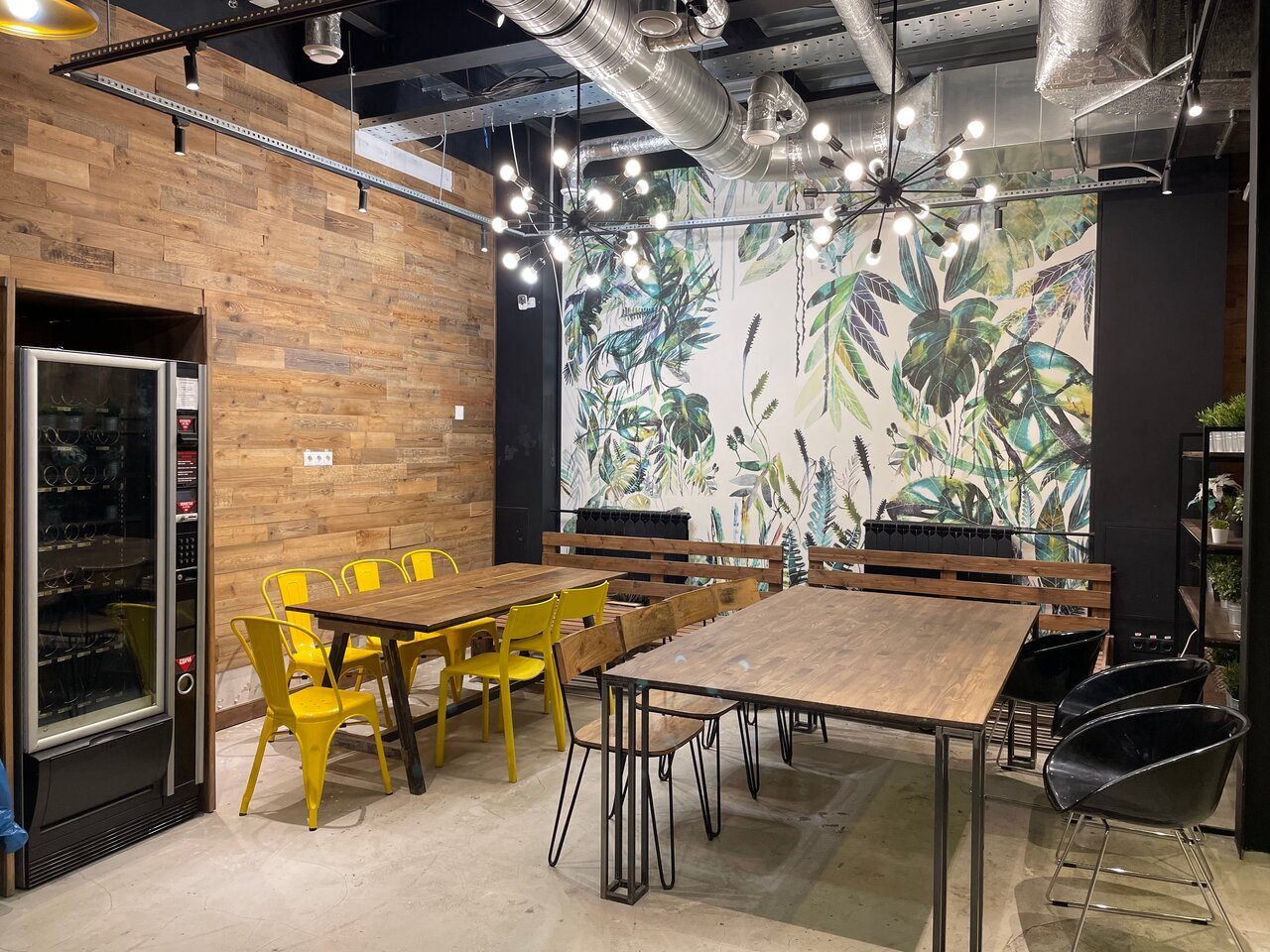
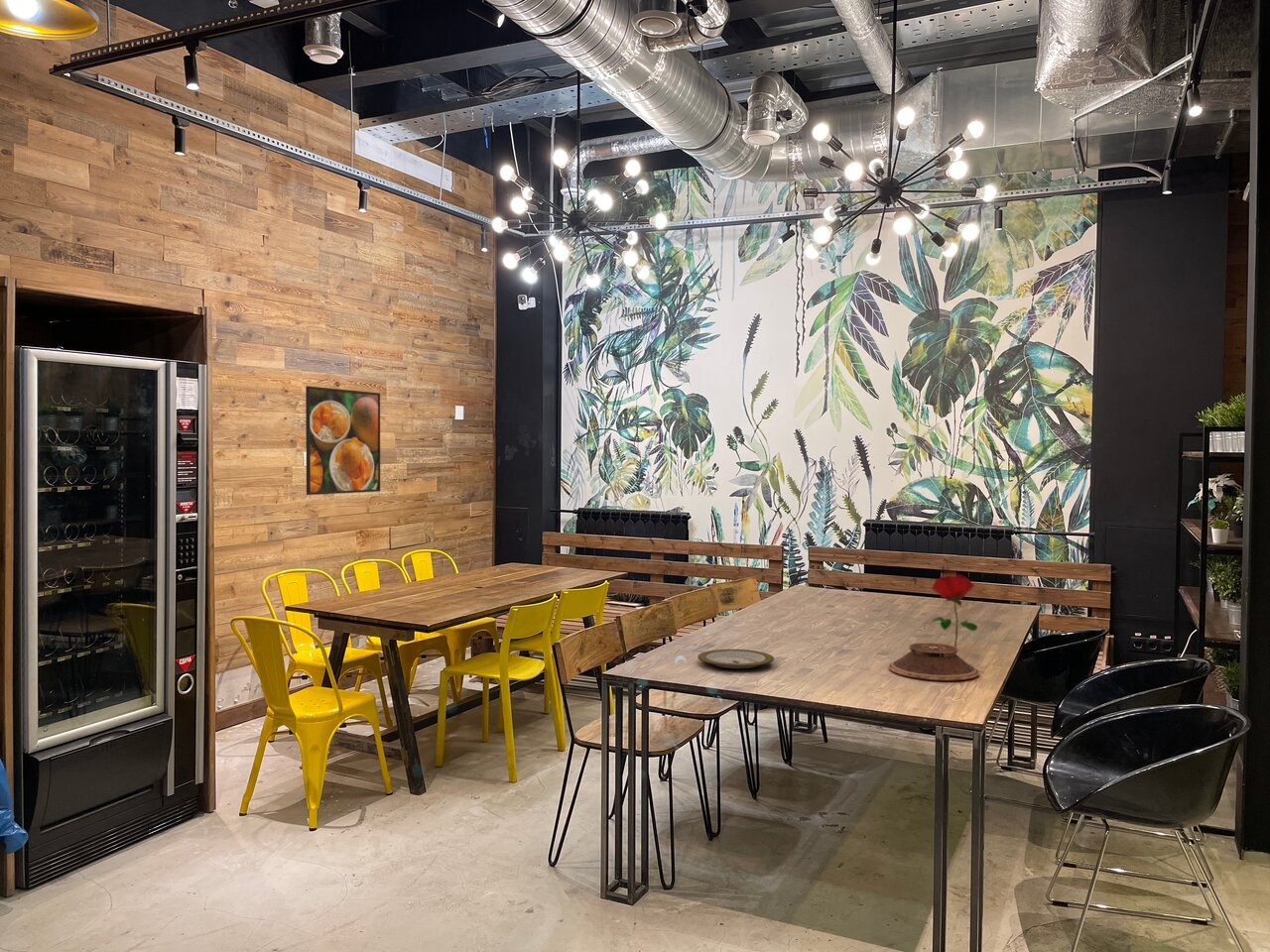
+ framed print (344, 441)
+ plate (933, 658)
+ plate (735, 659)
+ flower (954, 611)
